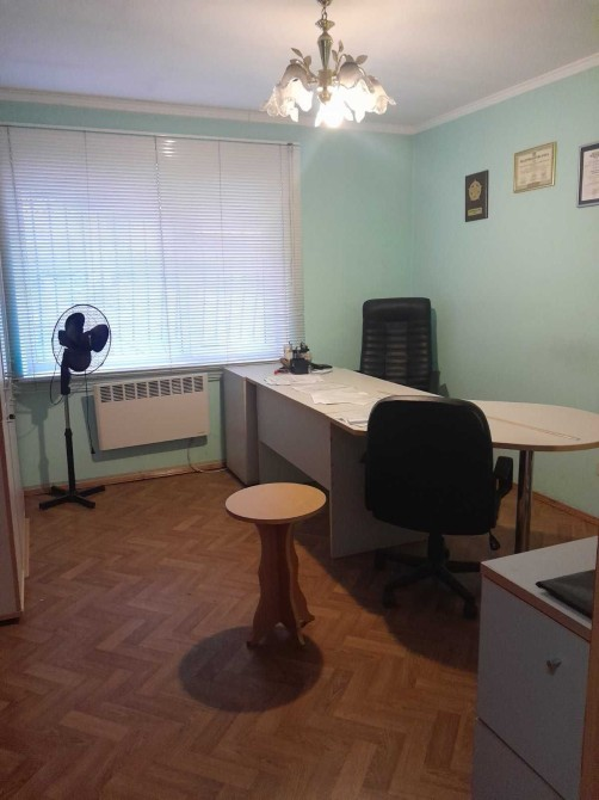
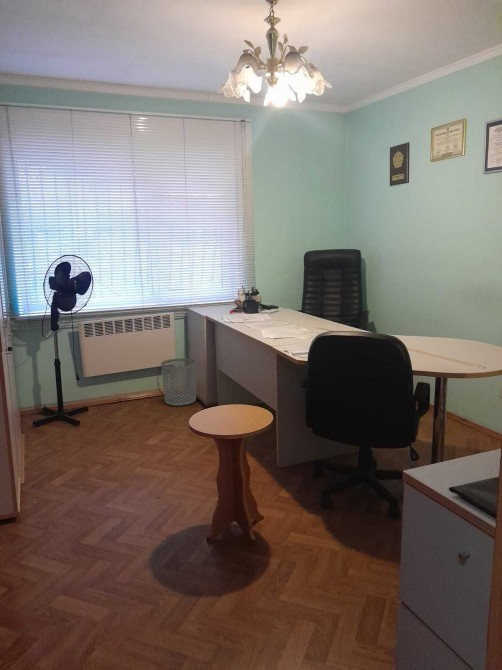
+ waste bin (179, 381)
